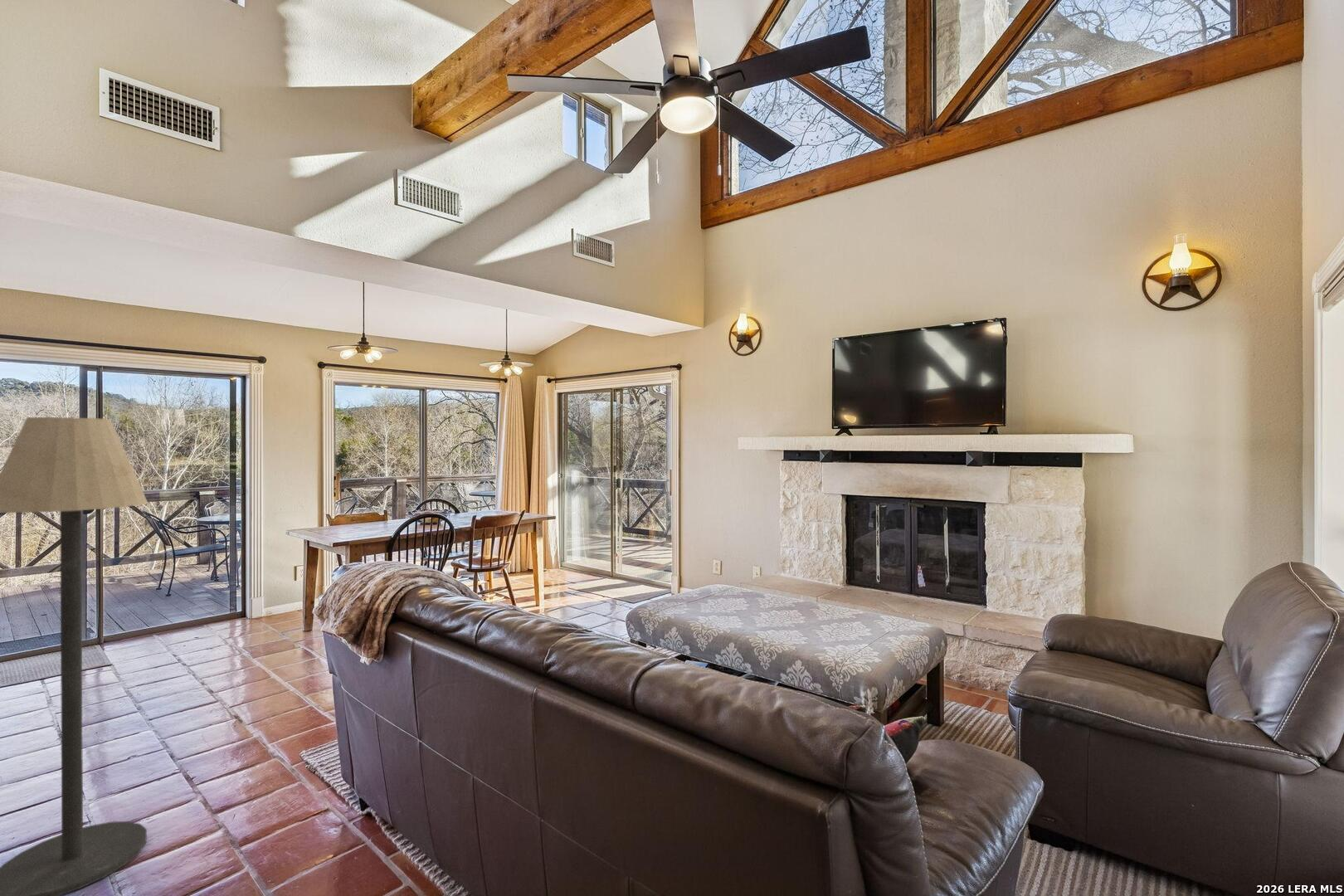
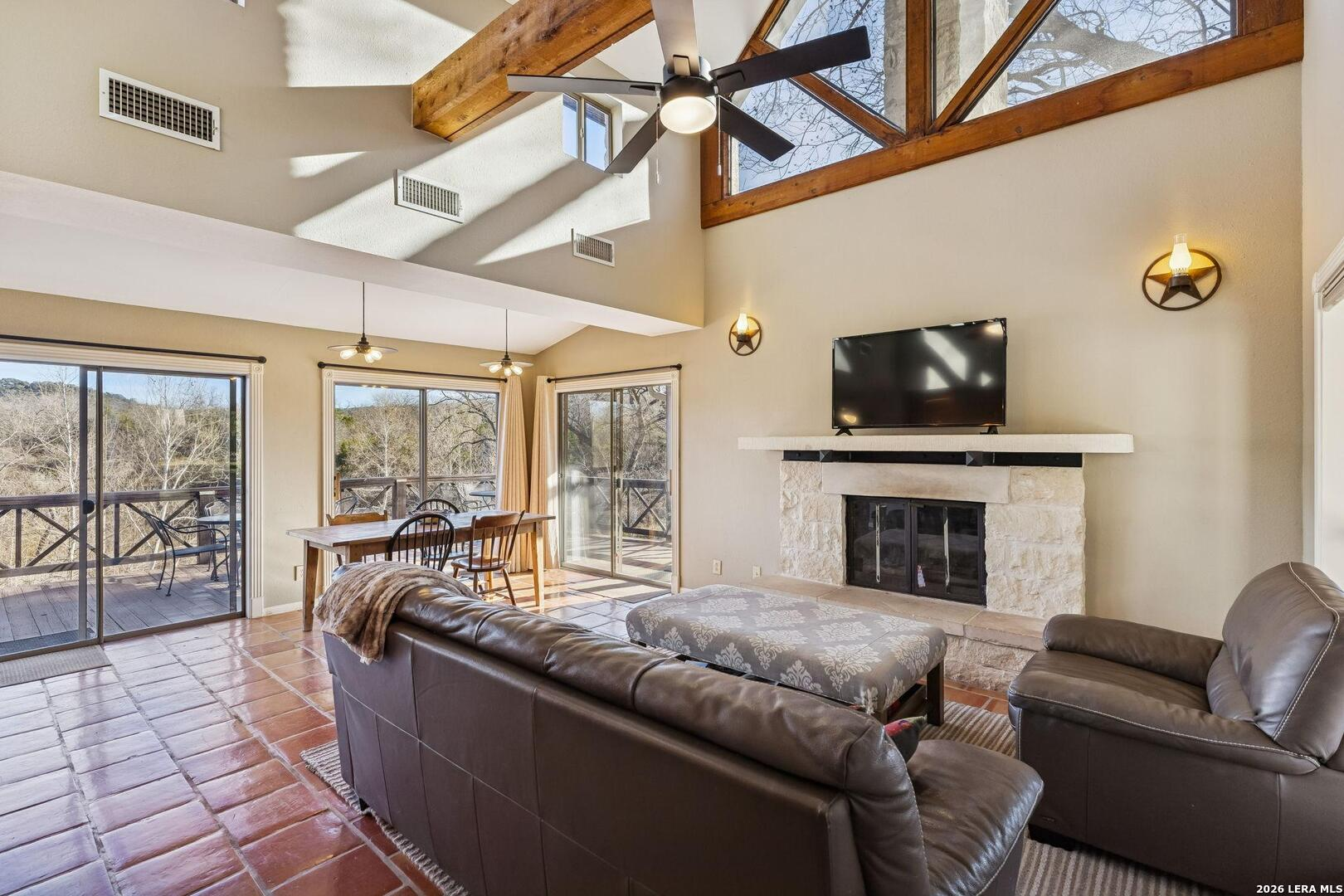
- floor lamp (71, 640)
